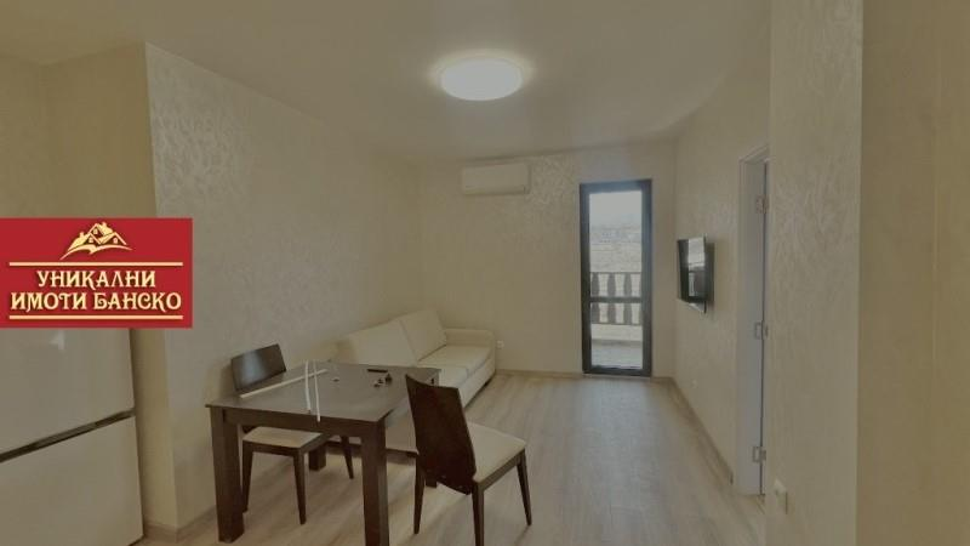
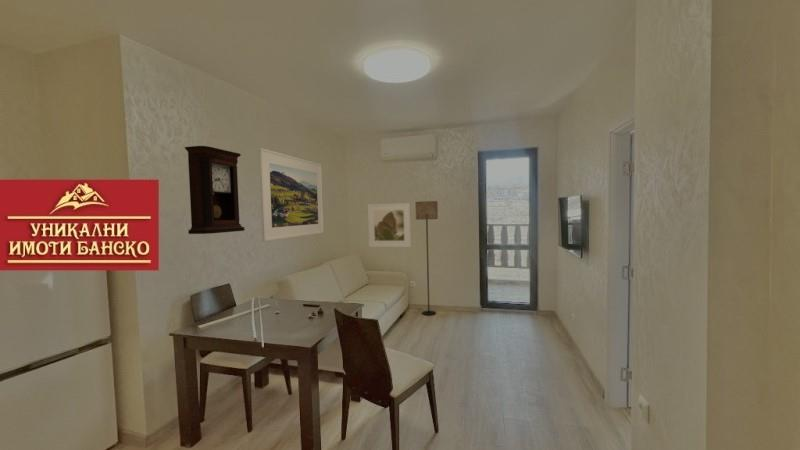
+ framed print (296, 197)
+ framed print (389, 225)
+ floor lamp (427, 257)
+ pendulum clock (218, 191)
